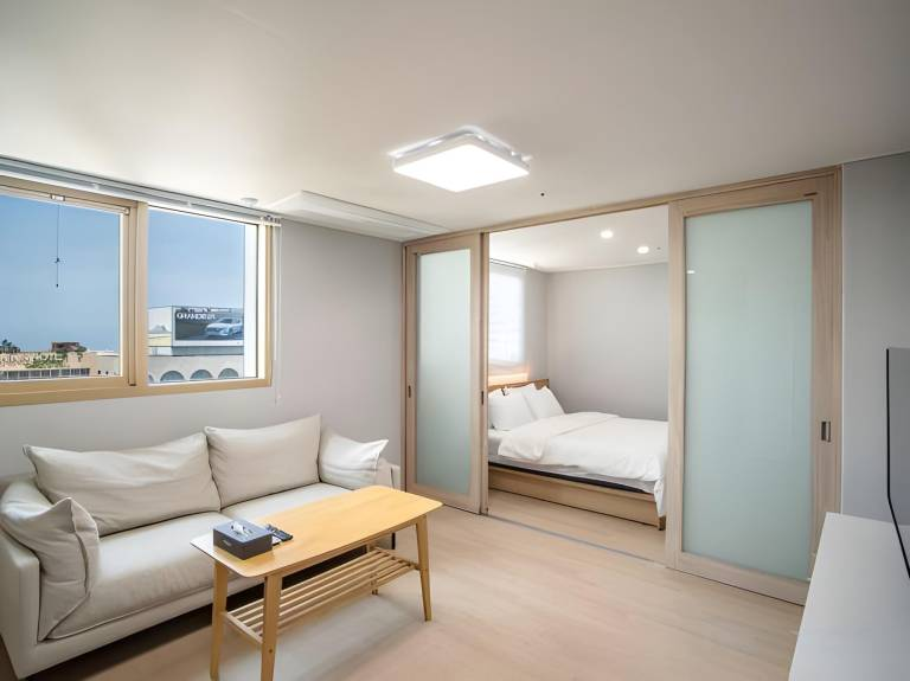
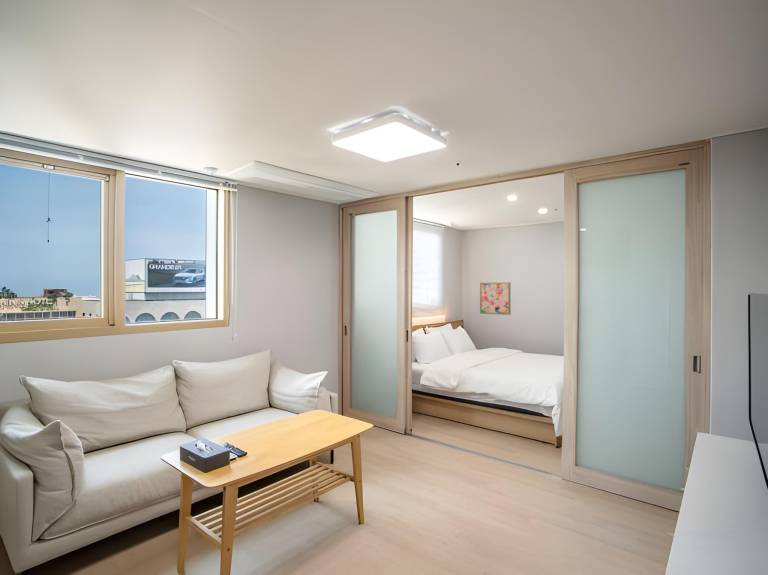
+ wall art (494, 298)
